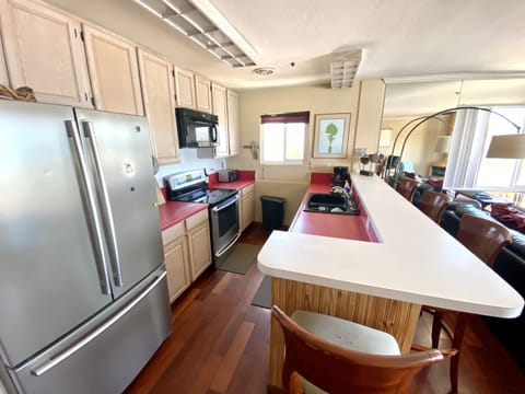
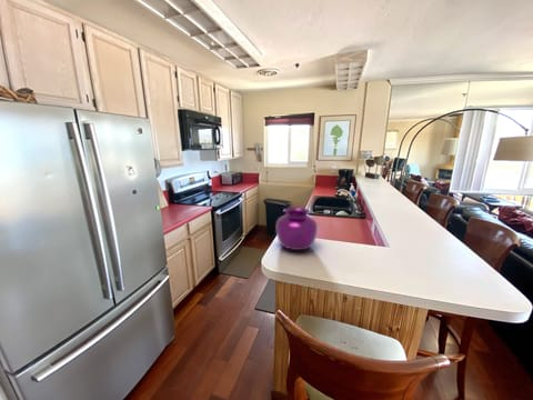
+ vase (296, 228)
